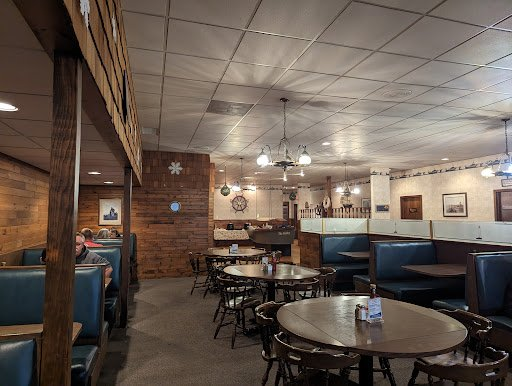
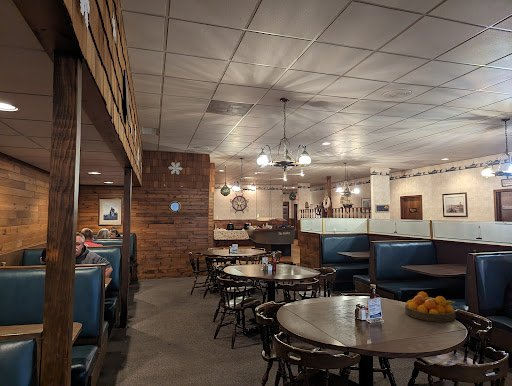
+ fruit bowl (429, 304)
